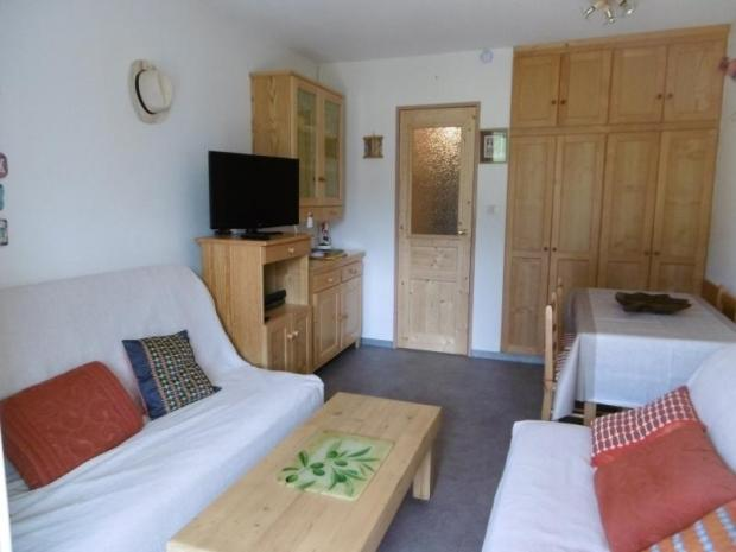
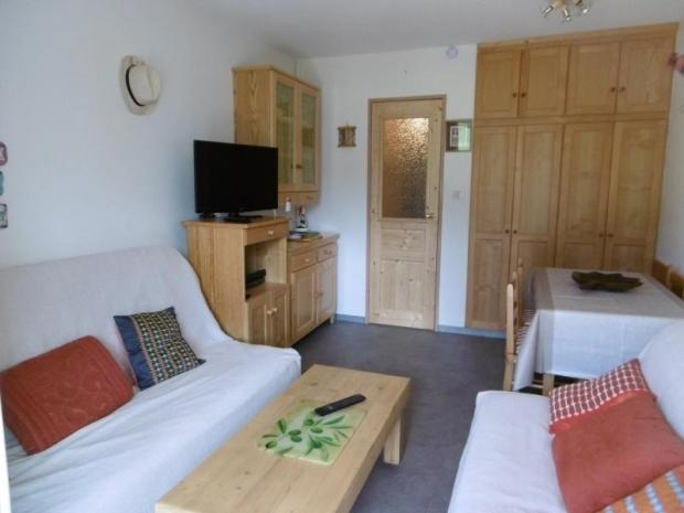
+ remote control (341, 404)
